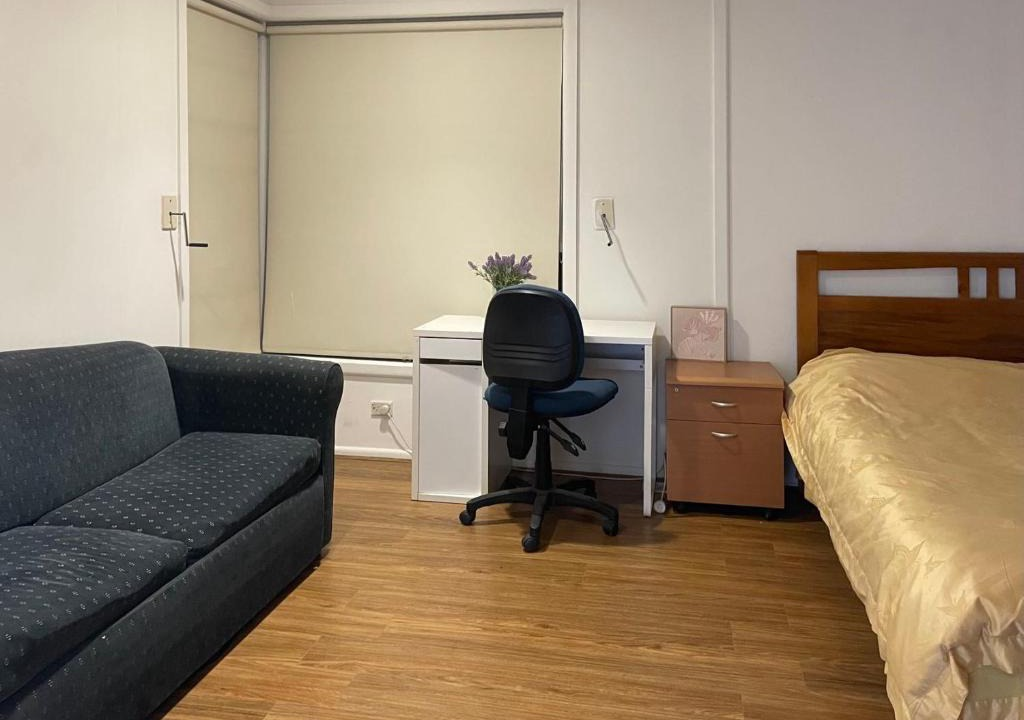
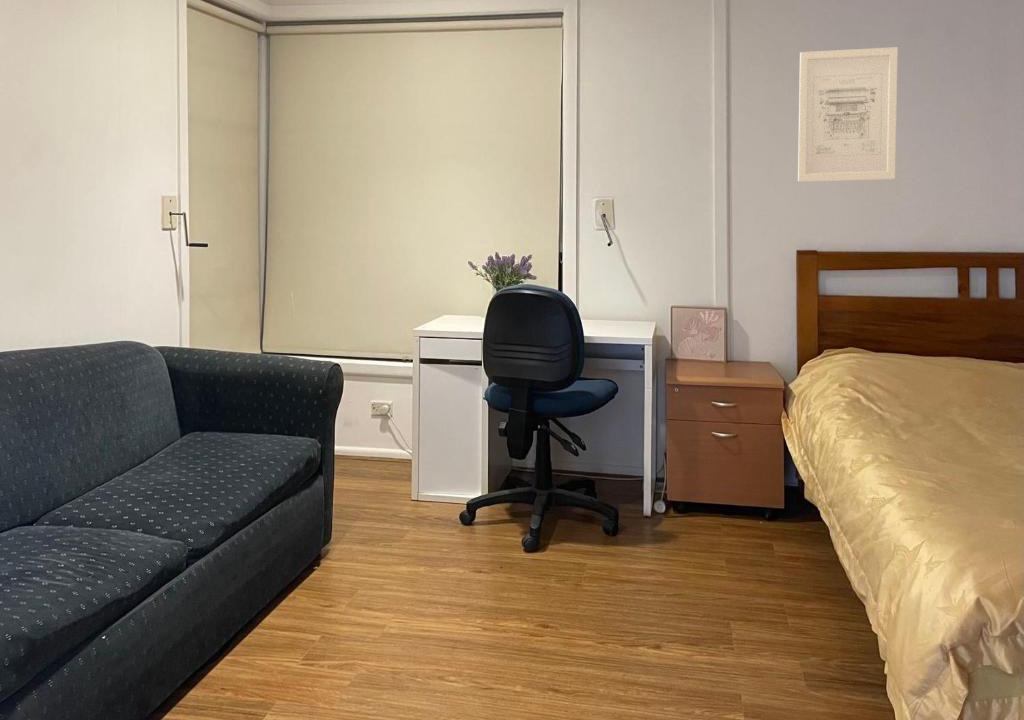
+ wall art (847, 115)
